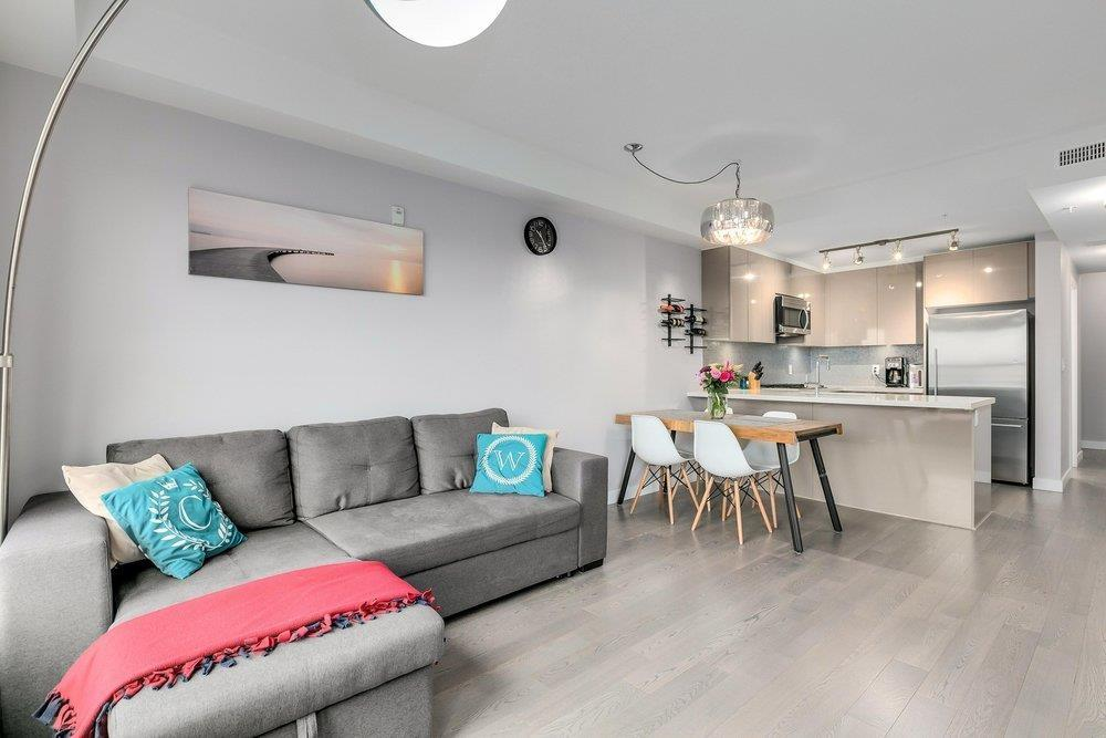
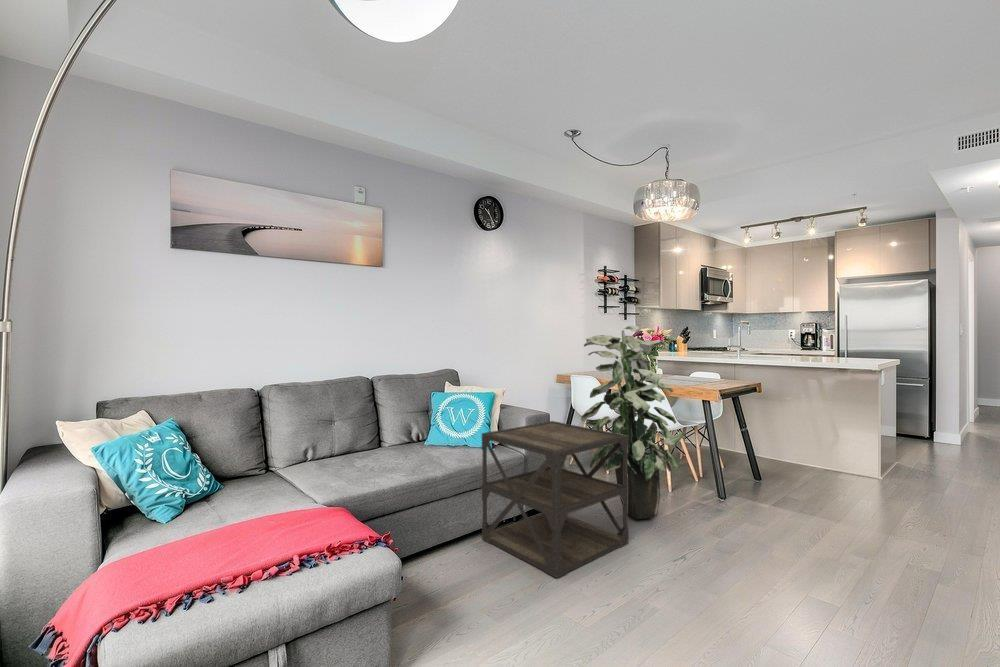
+ indoor plant (629, 420)
+ side table (554, 487)
